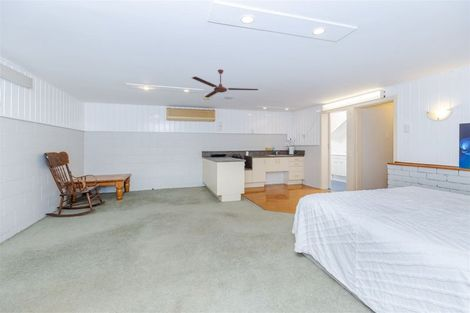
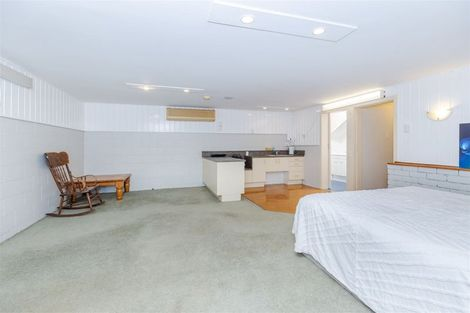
- ceiling fan (224, 87)
